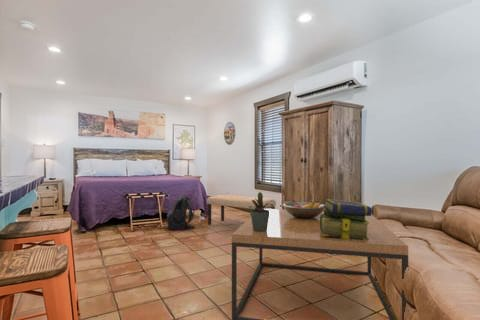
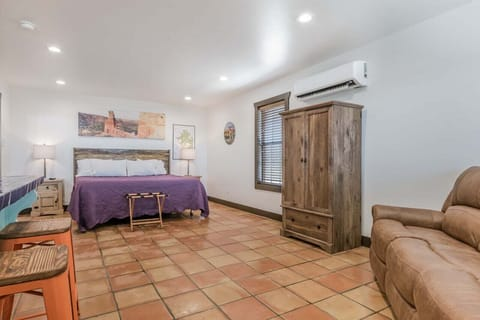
- bench (240, 207)
- coffee table (313, 252)
- fruit bowl (303, 208)
- stack of books (344, 217)
- potted plant (262, 210)
- backpack (180, 211)
